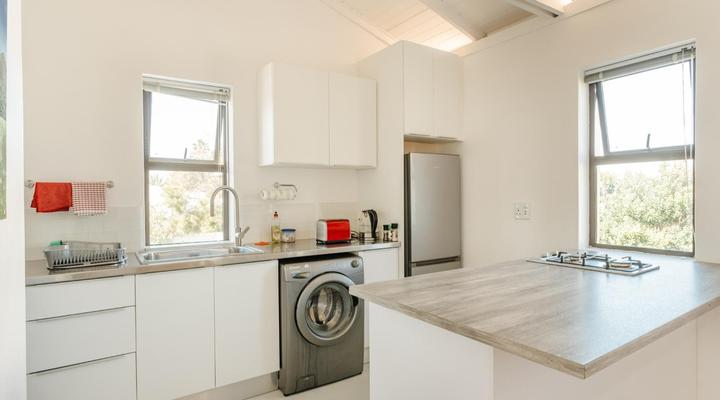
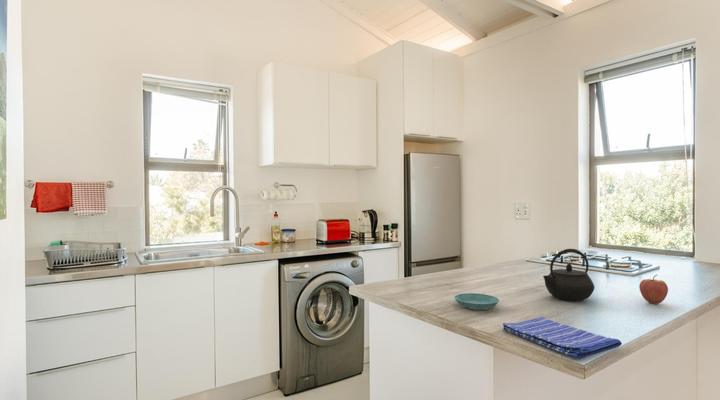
+ fruit (653, 288)
+ dish towel (558, 333)
+ saucer (476, 301)
+ kettle (566, 273)
